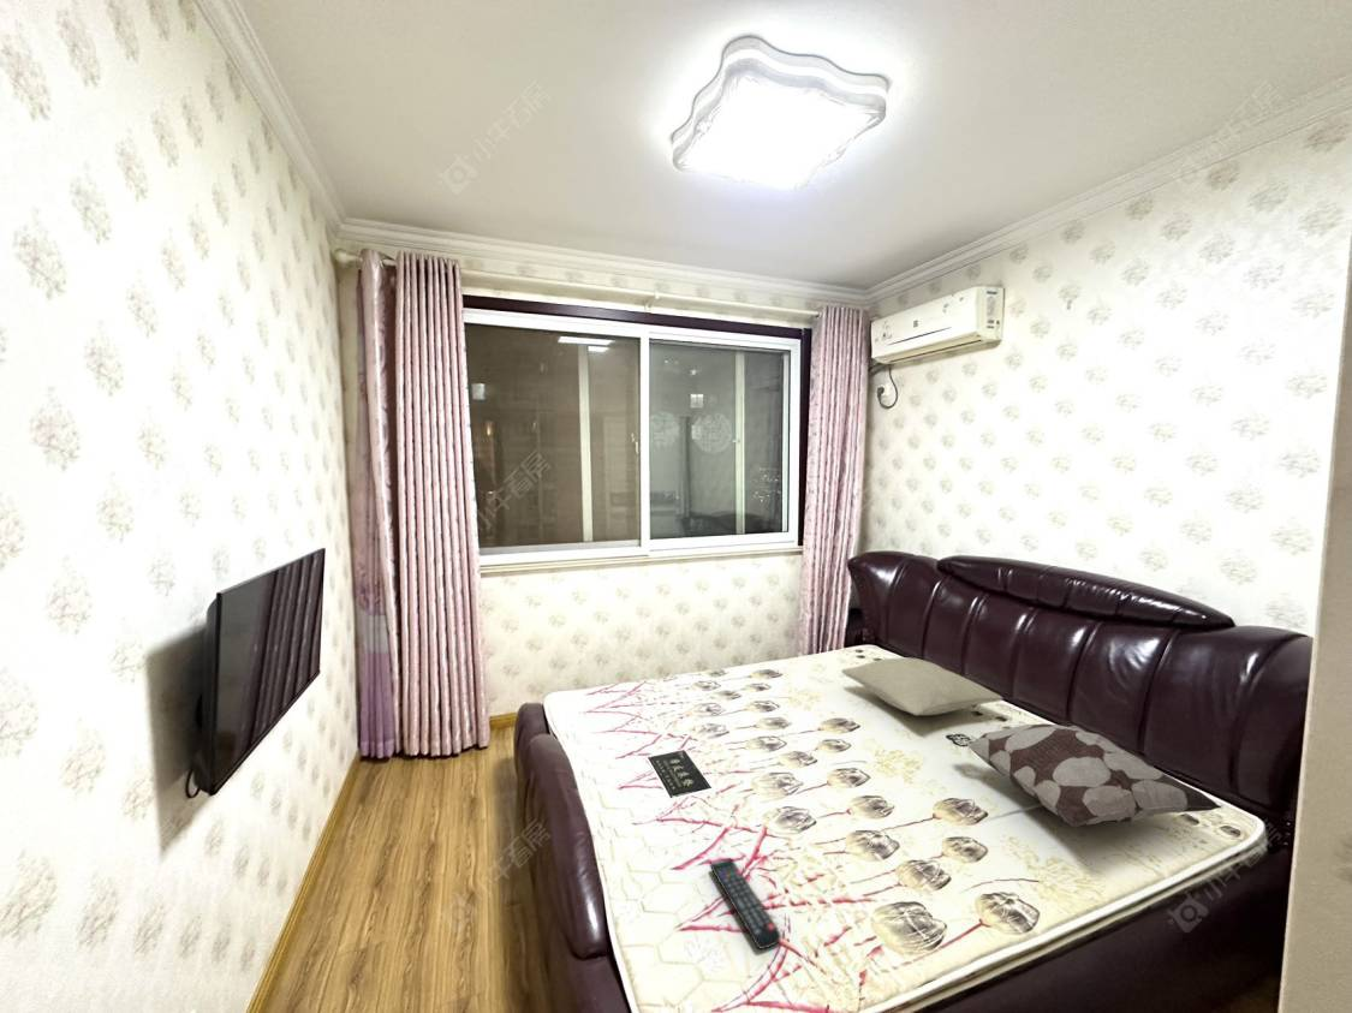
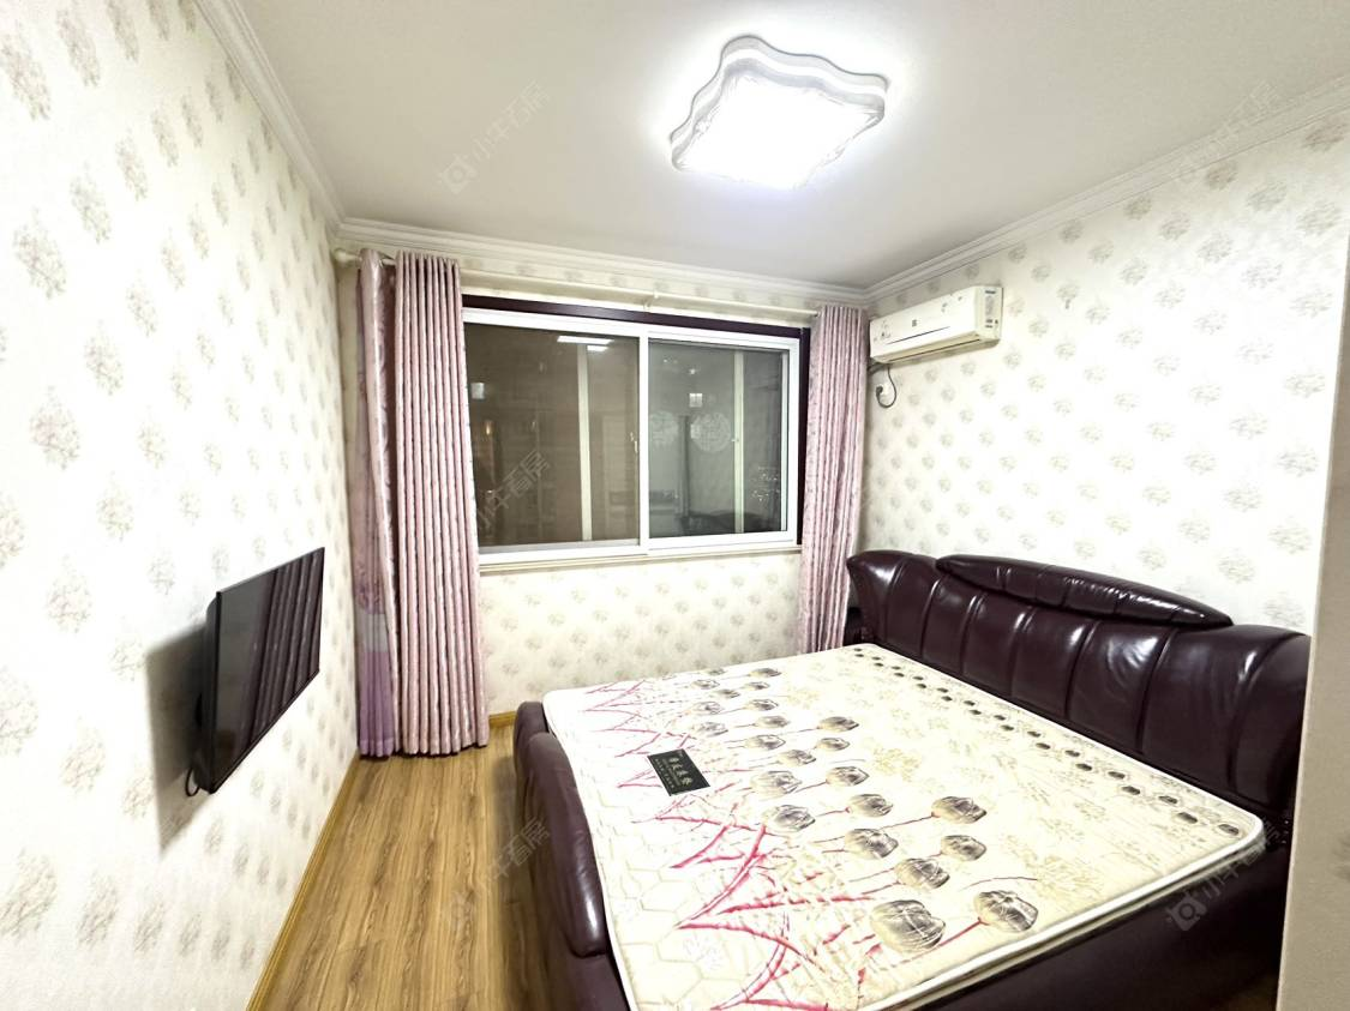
- pillow (916, 684)
- decorative pillow (1065, 767)
- remote control (741, 899)
